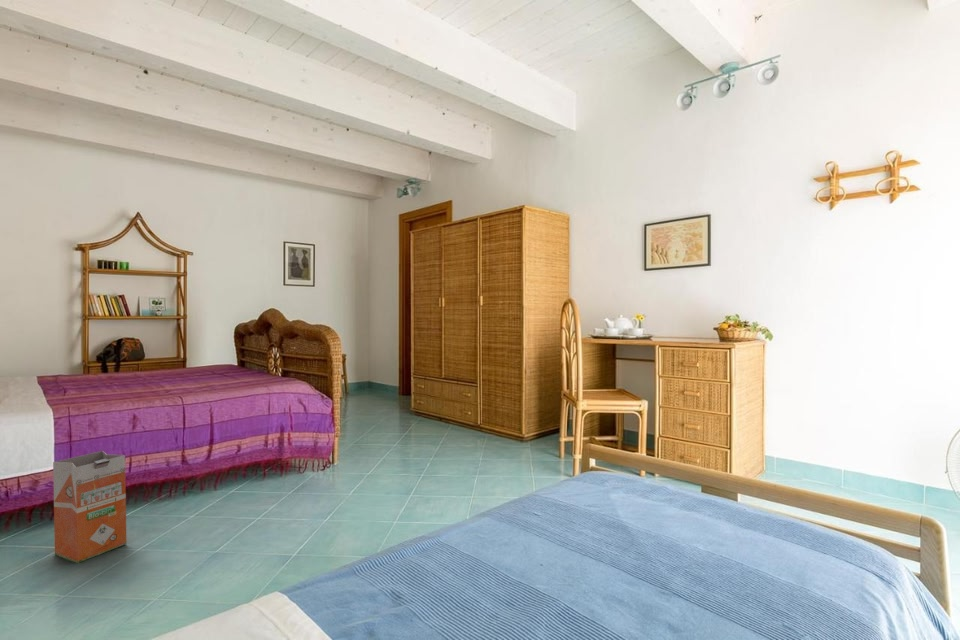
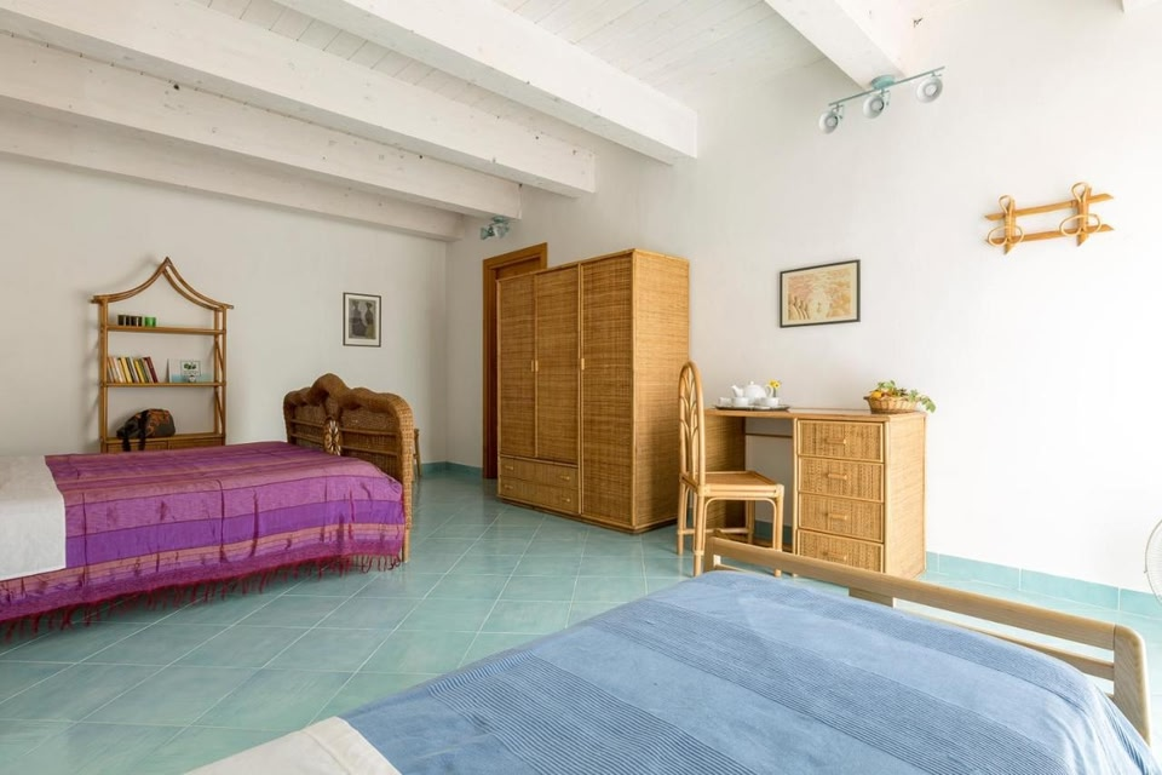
- waste bin (92, 502)
